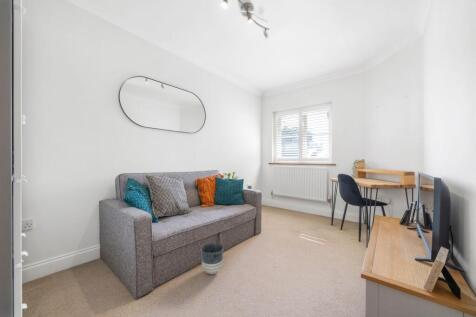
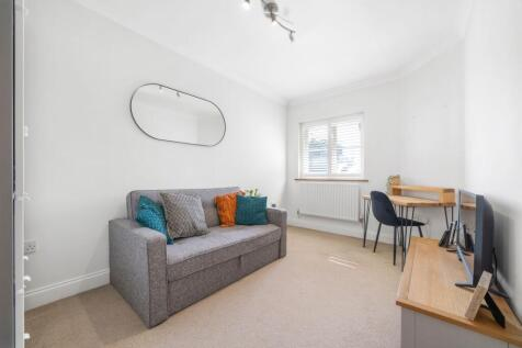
- planter (212, 260)
